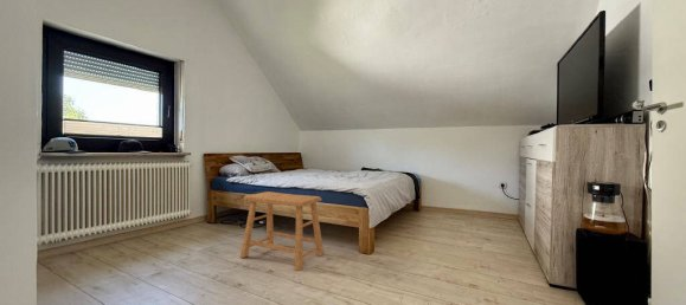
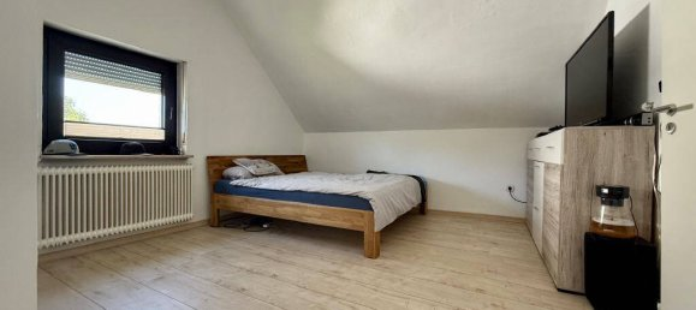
- stool (281, 233)
